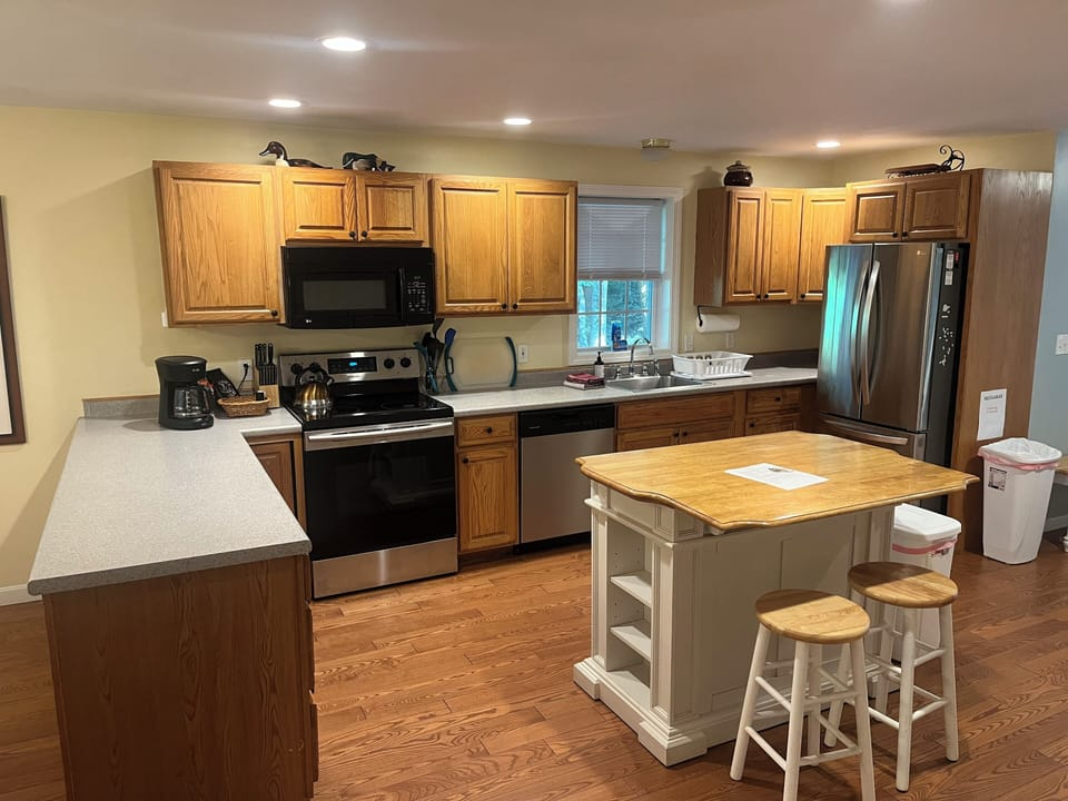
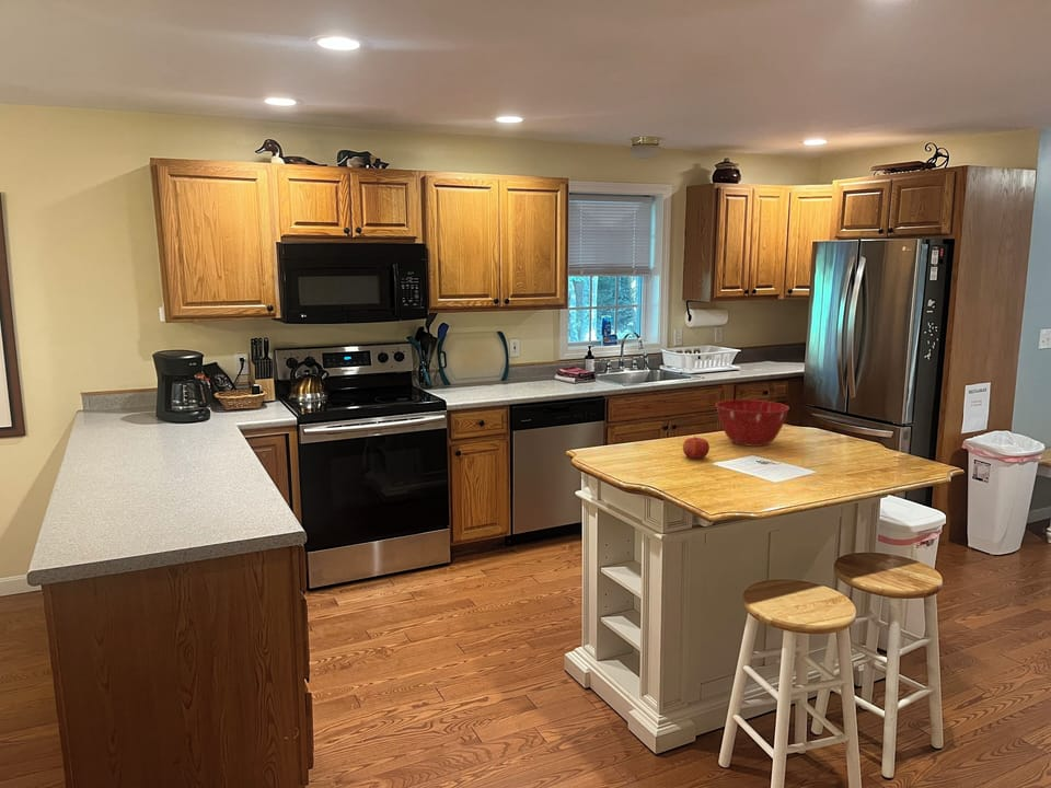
+ mixing bowl (751, 424)
+ fruit (695, 447)
